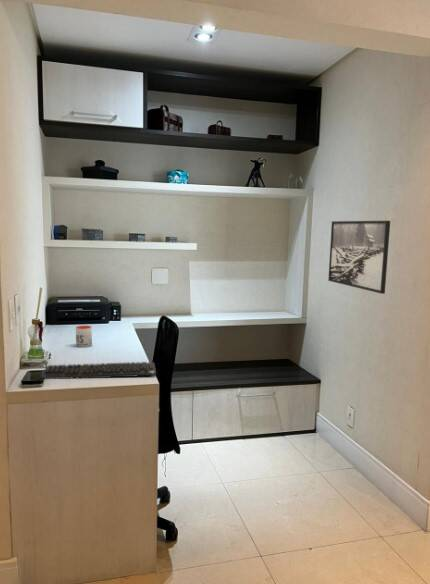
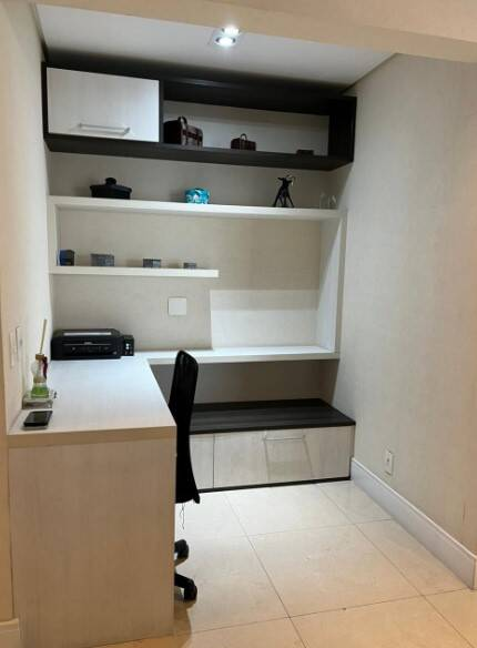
- mug (84, 335)
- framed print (355, 254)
- keyboard (100, 370)
